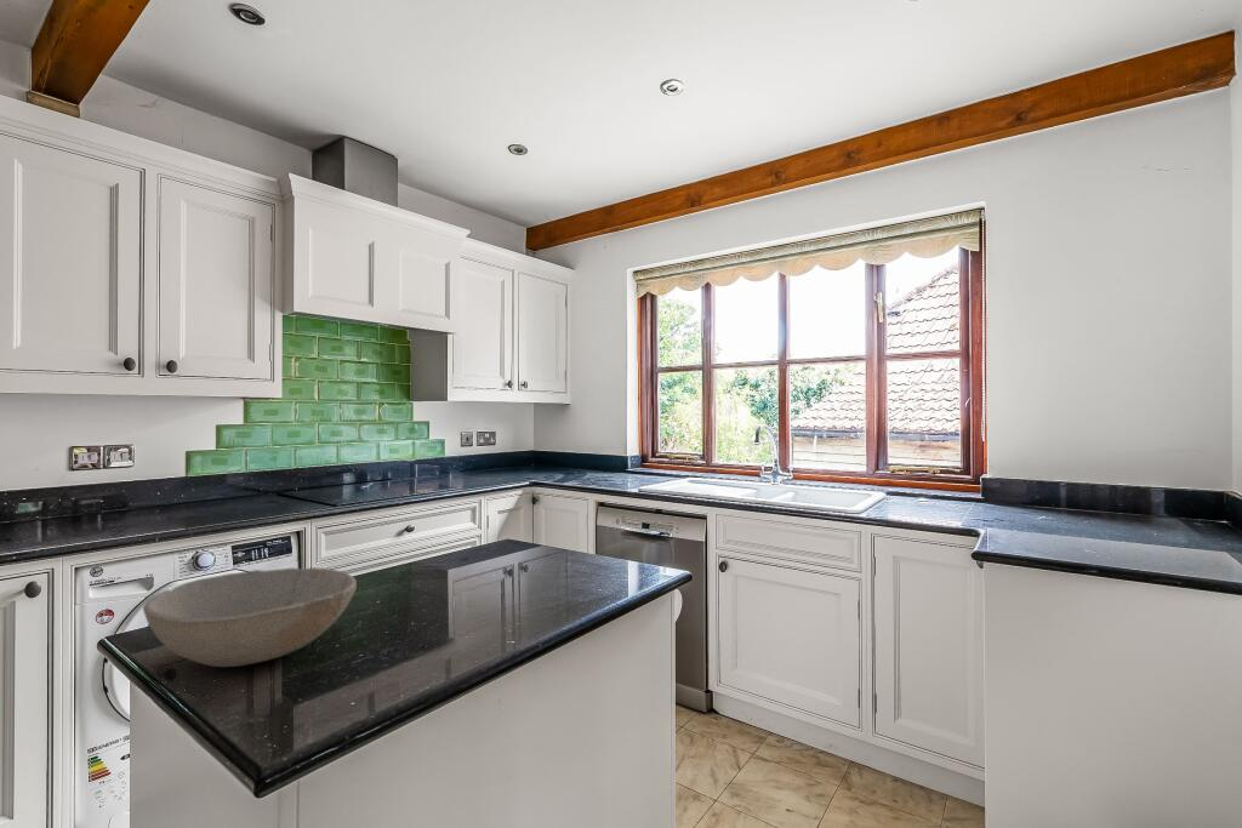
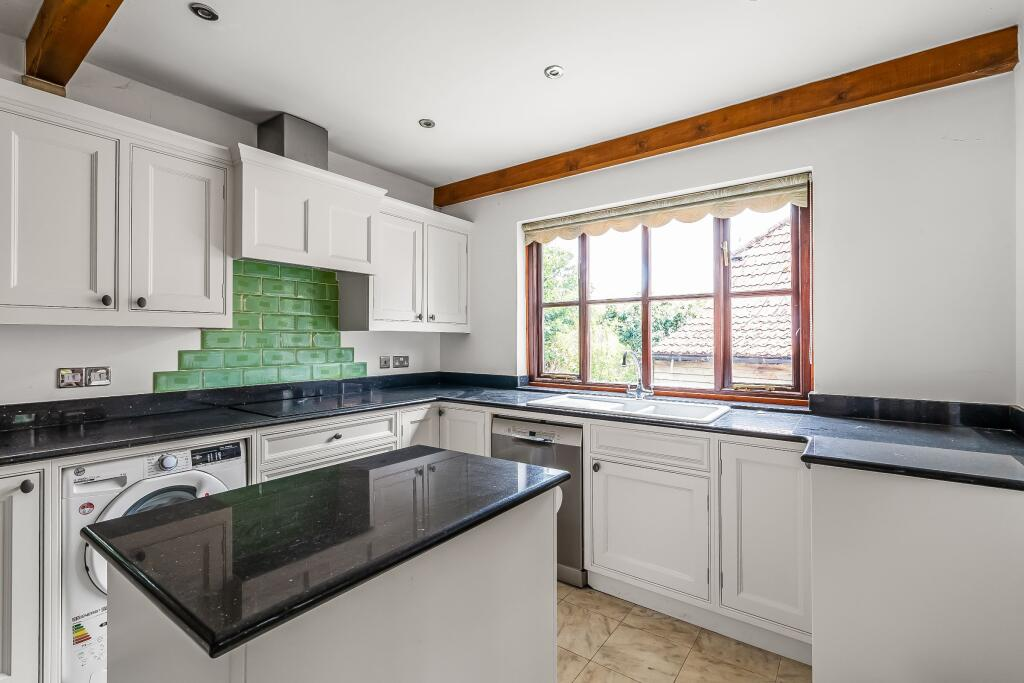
- bowl (257, 619)
